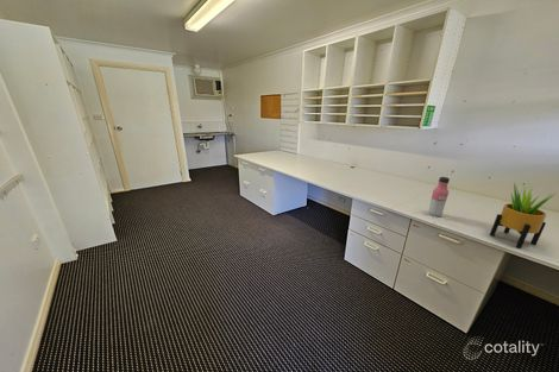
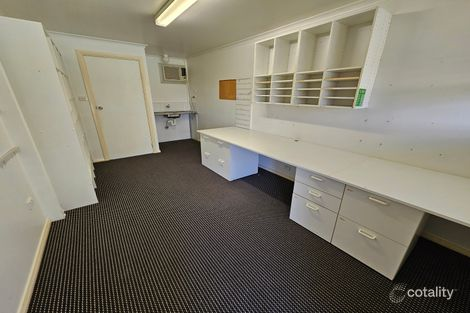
- potted plant (522, 214)
- water bottle (439, 196)
